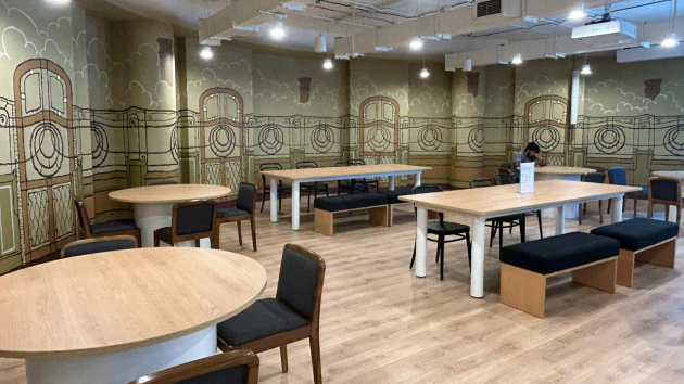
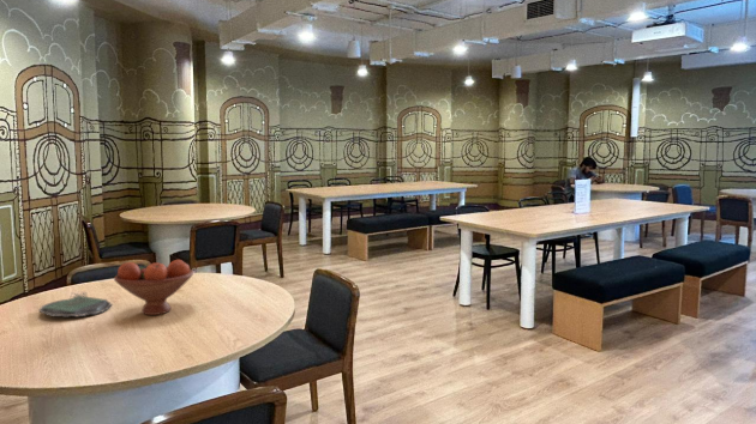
+ plate (76, 301)
+ fruit bowl (155, 285)
